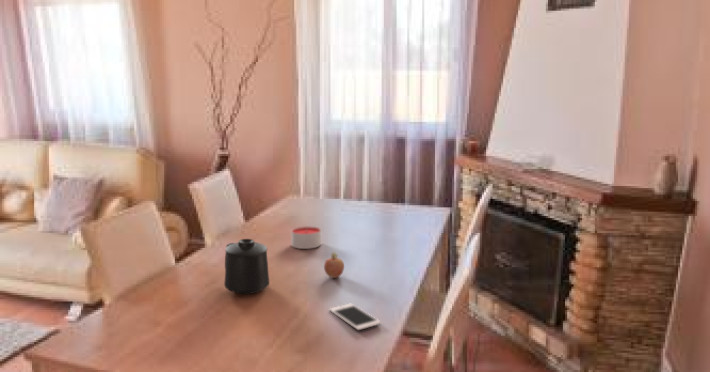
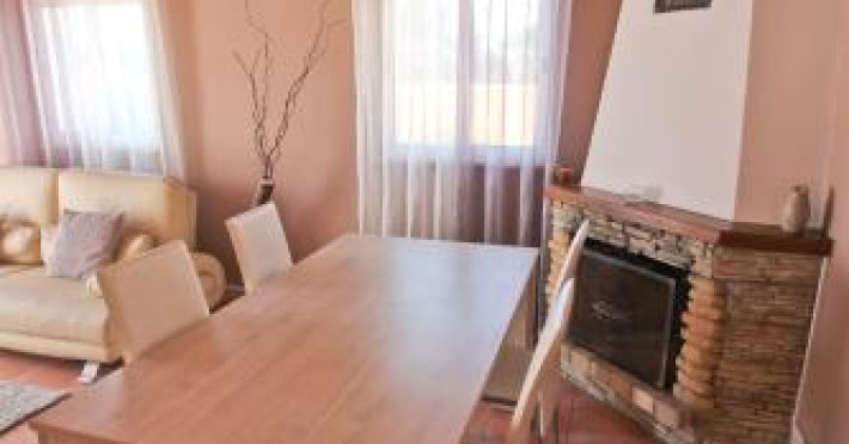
- cell phone (354, 316)
- mug (241, 264)
- candle (306, 236)
- fruit (334, 265)
